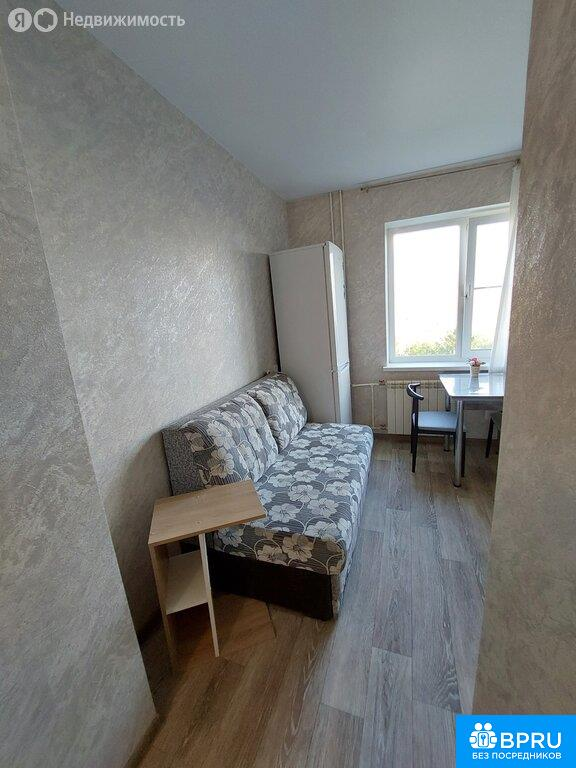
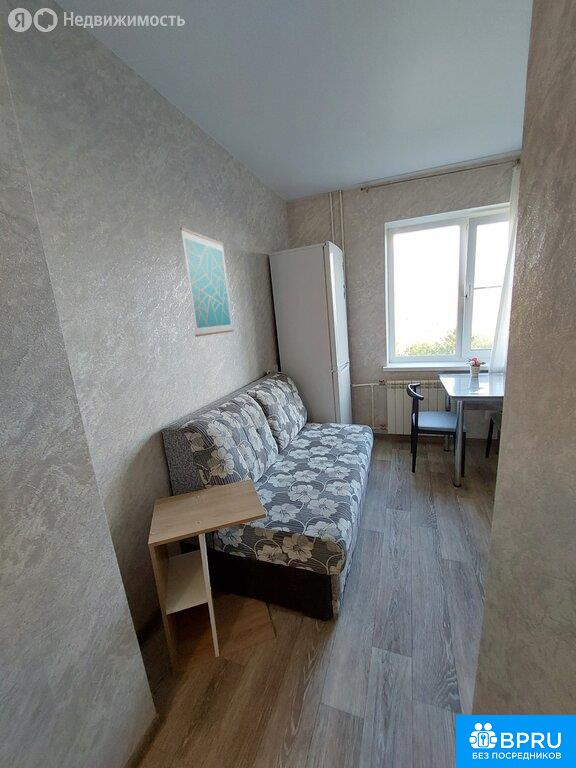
+ wall art (210, 286)
